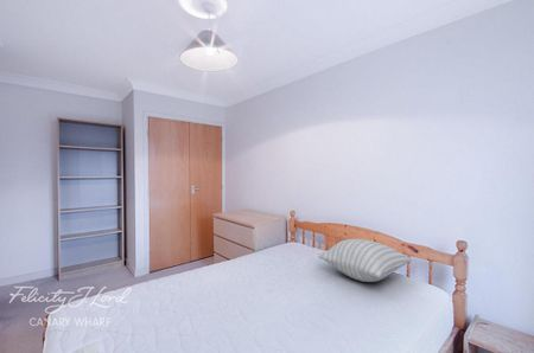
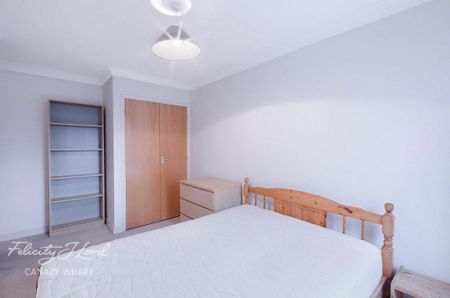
- pillow (363, 257)
